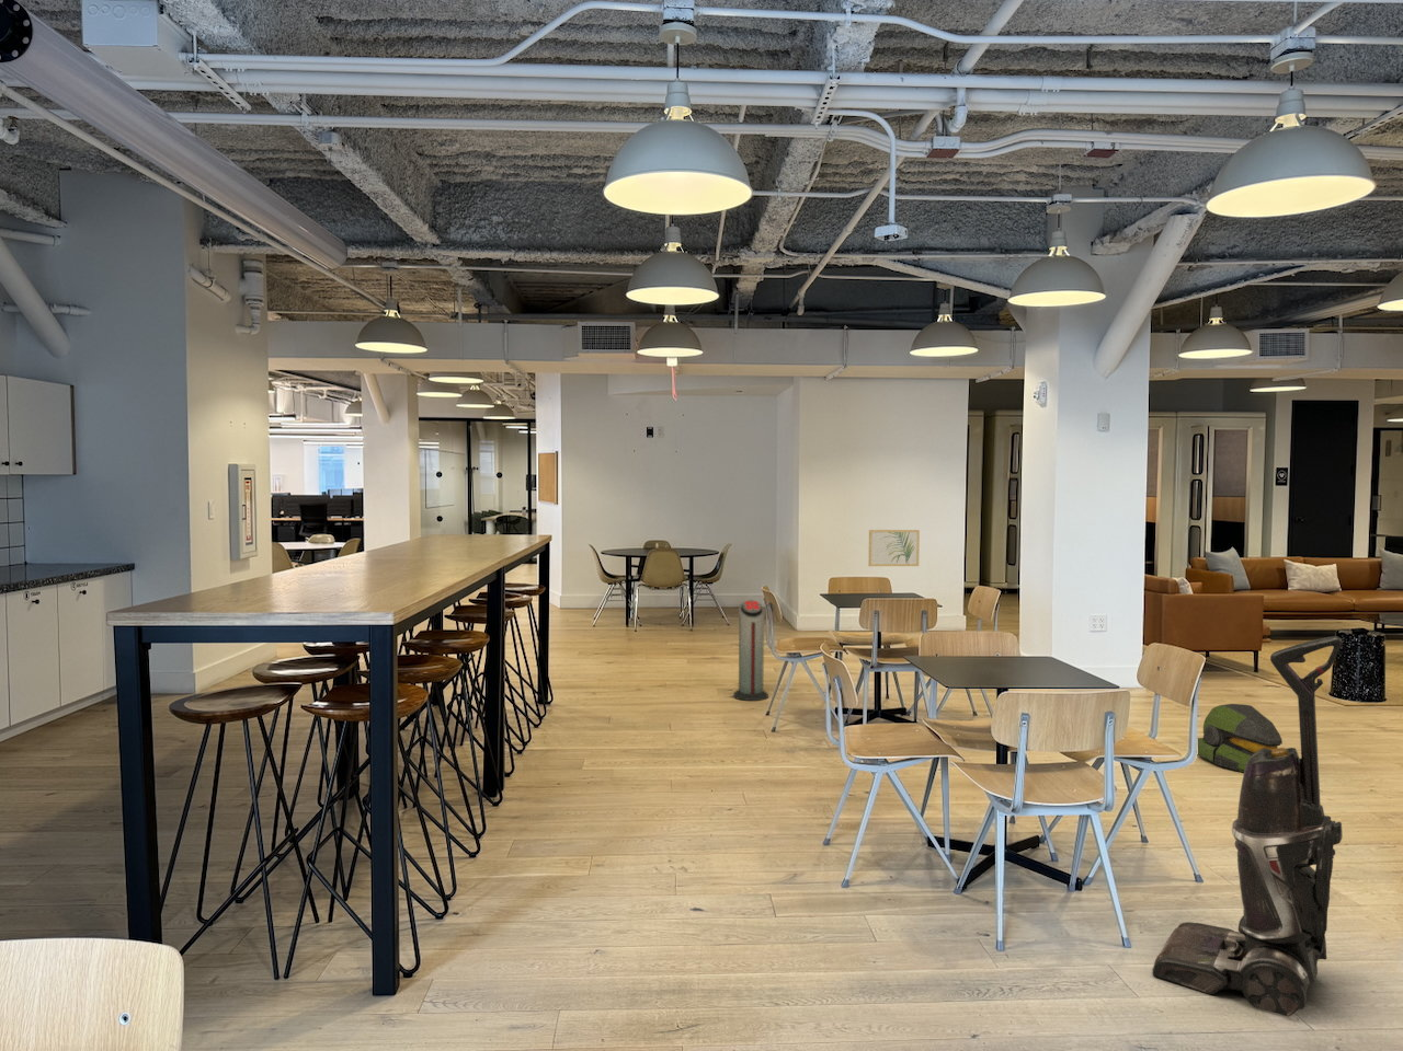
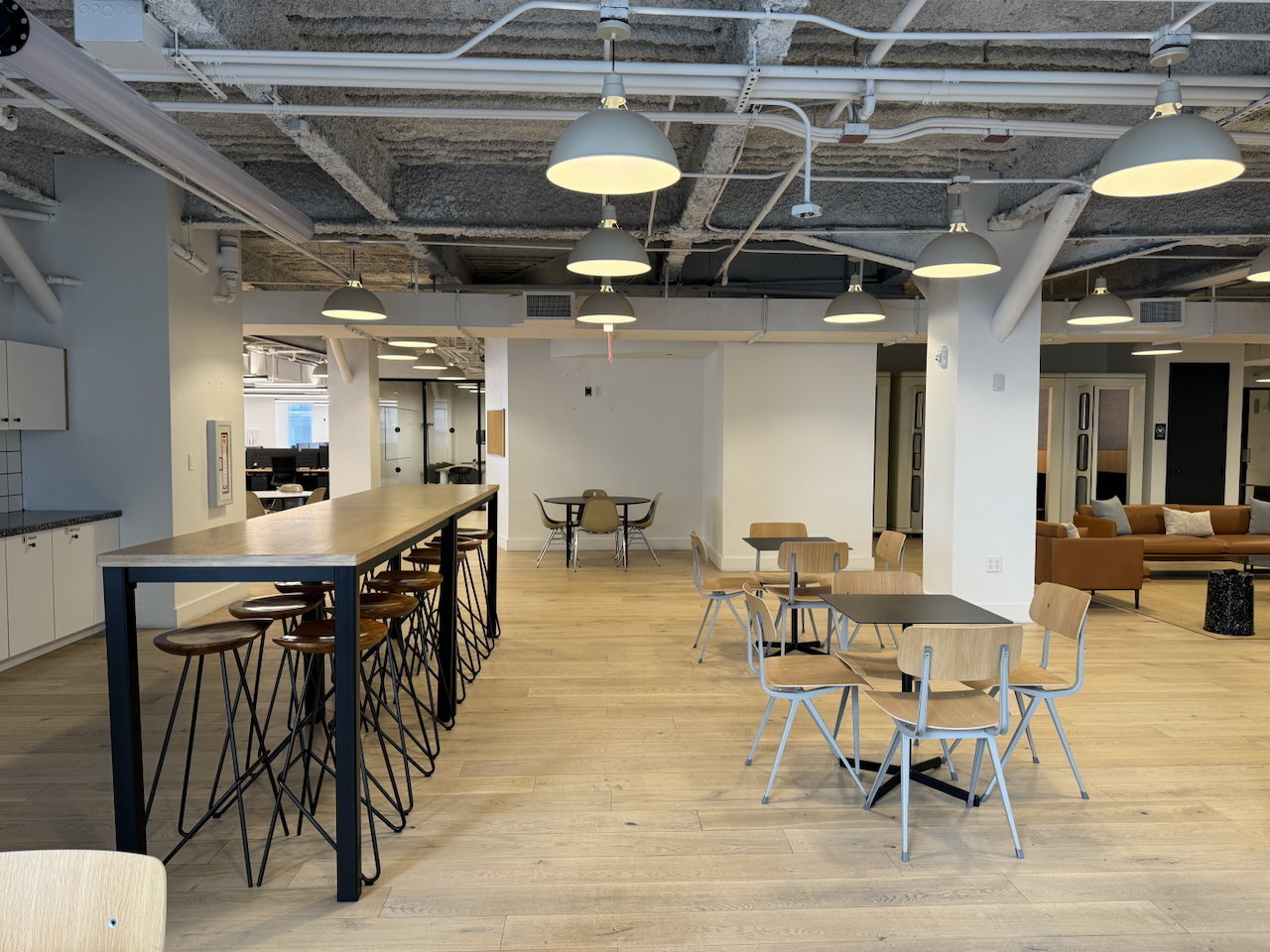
- vacuum cleaner (1240, 804)
- backpack (1246, 736)
- wall art (894, 548)
- air purifier (751, 648)
